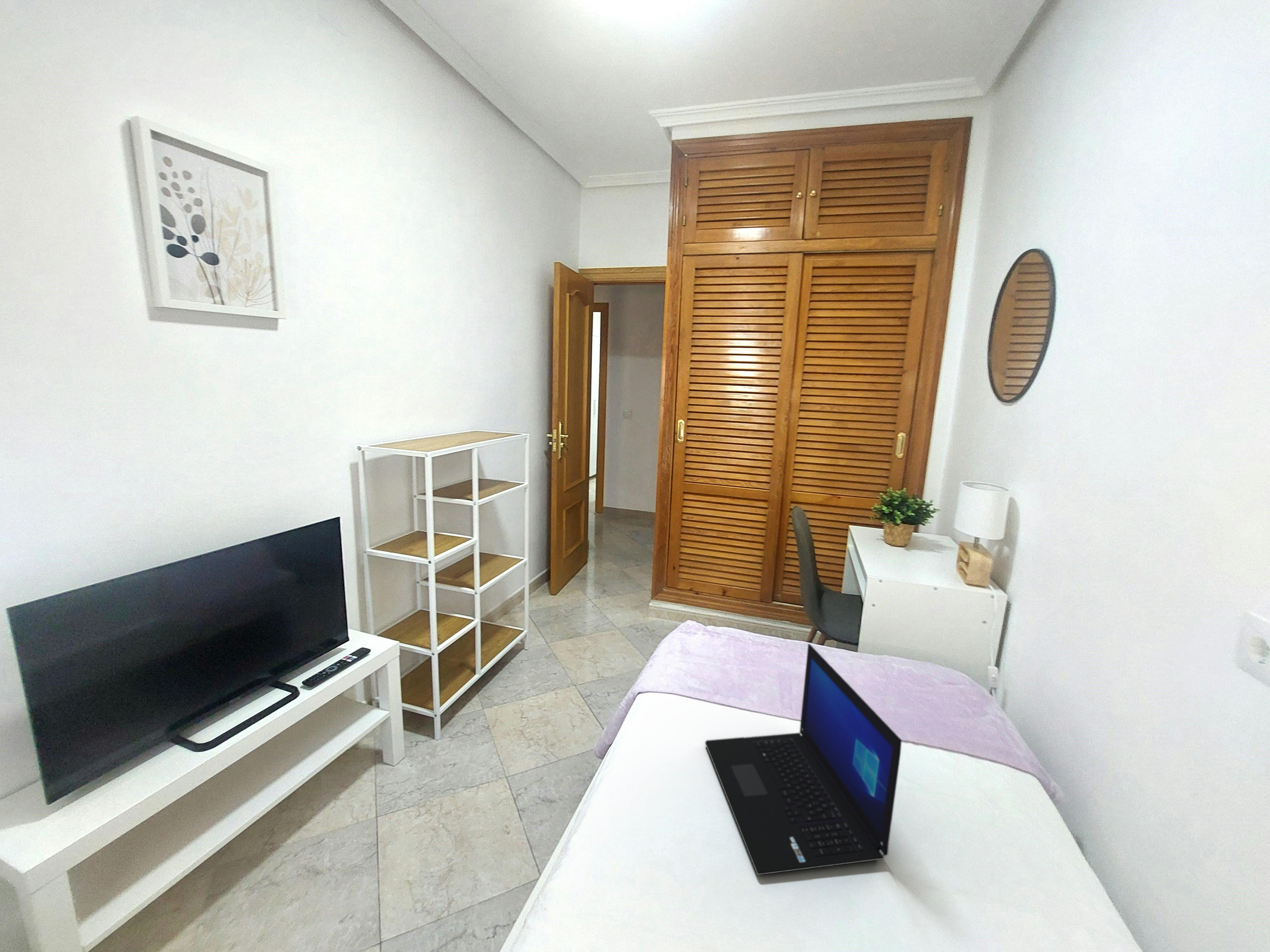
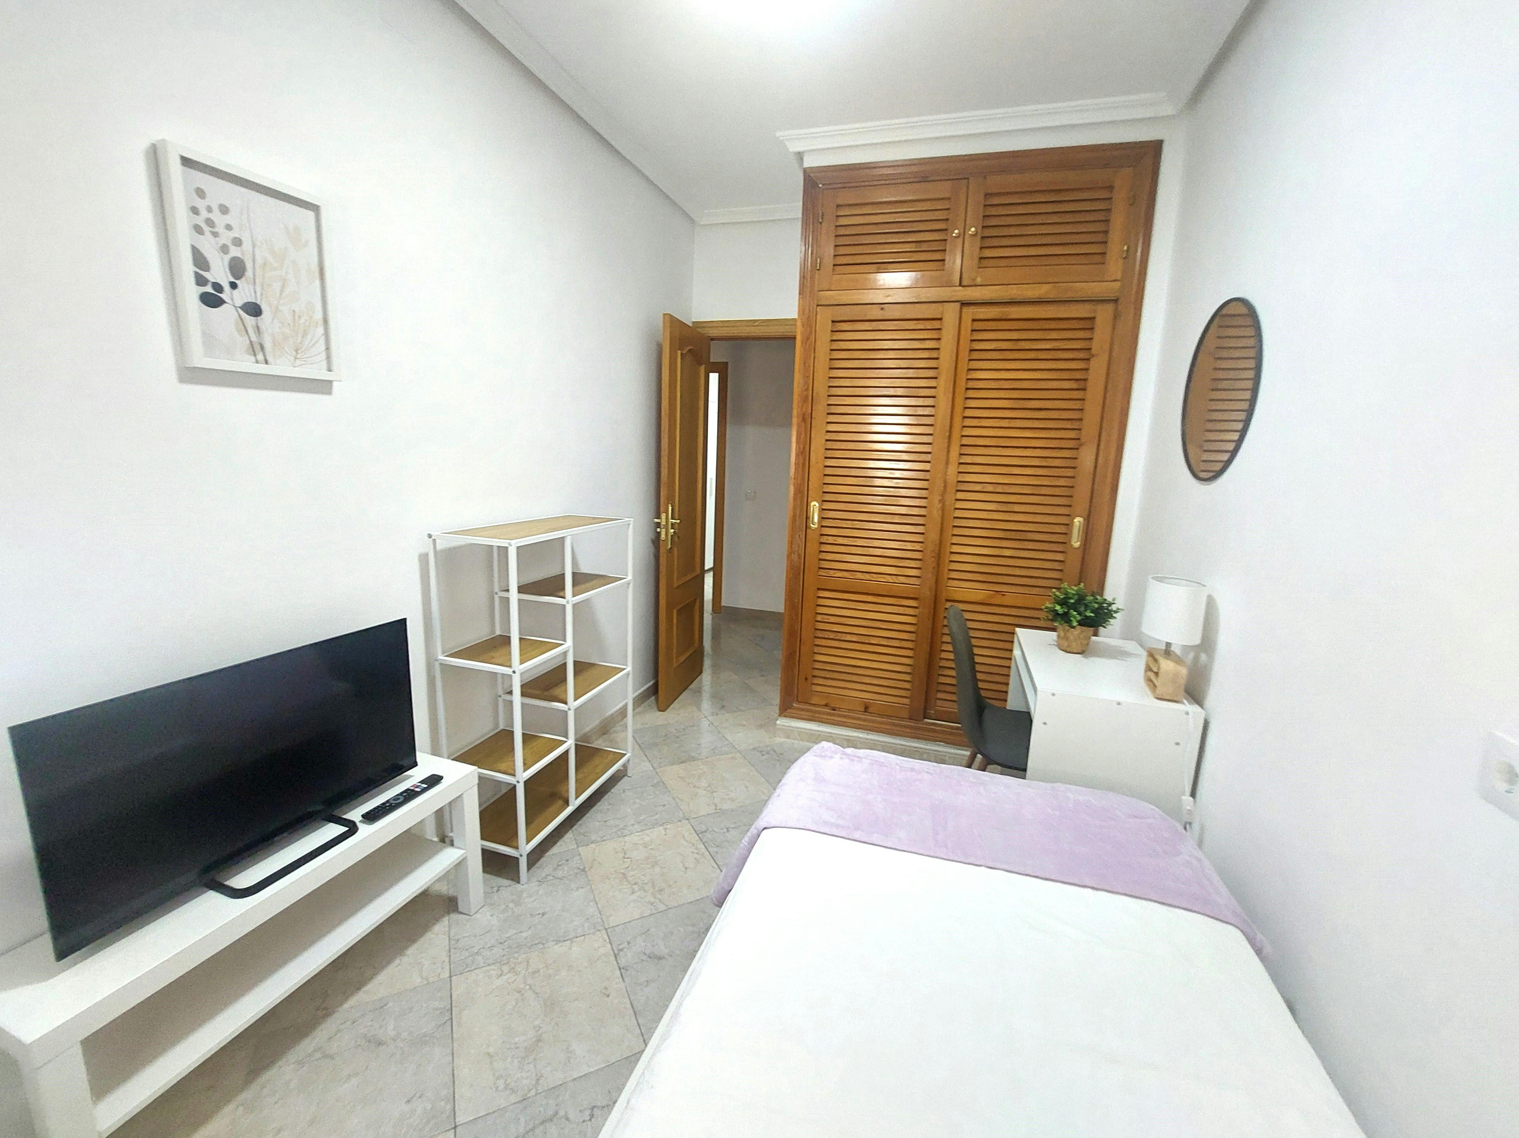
- laptop (789, 742)
